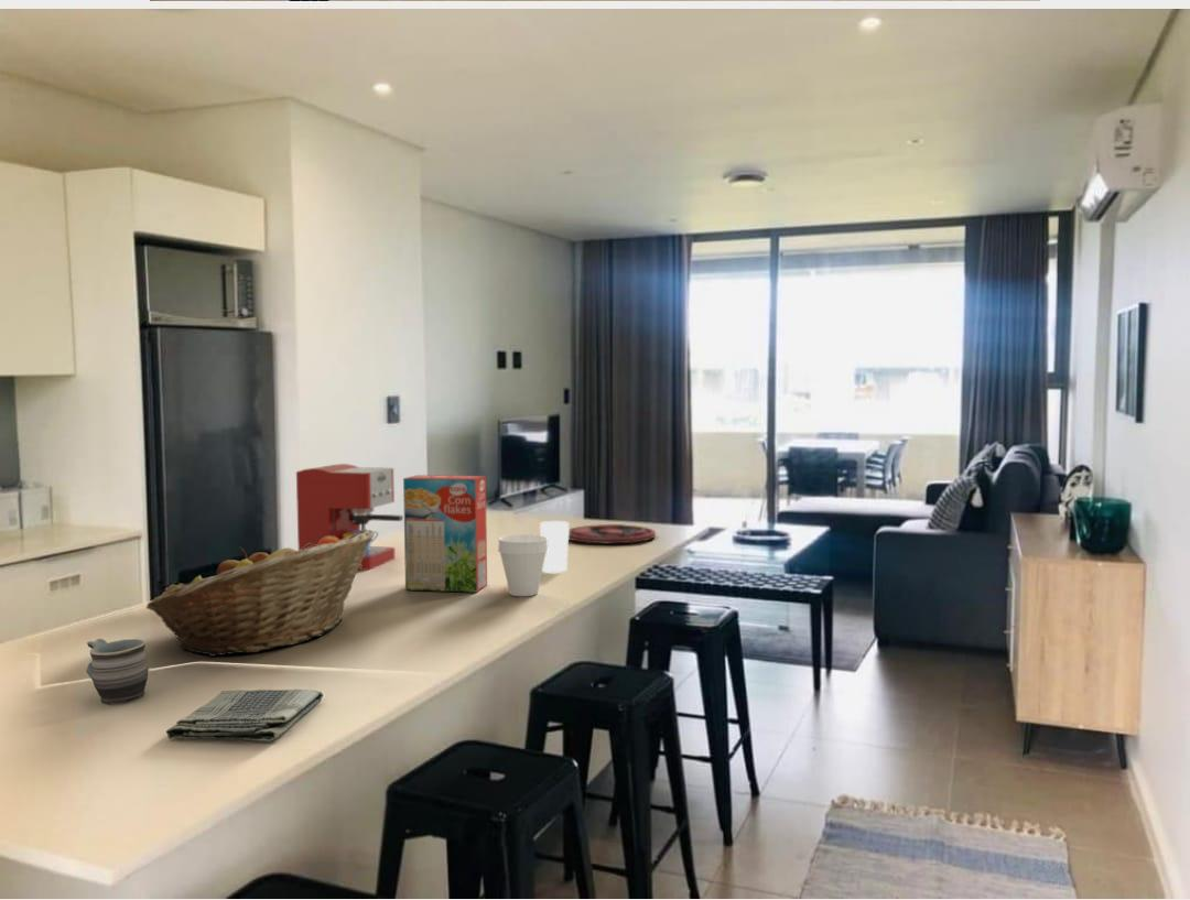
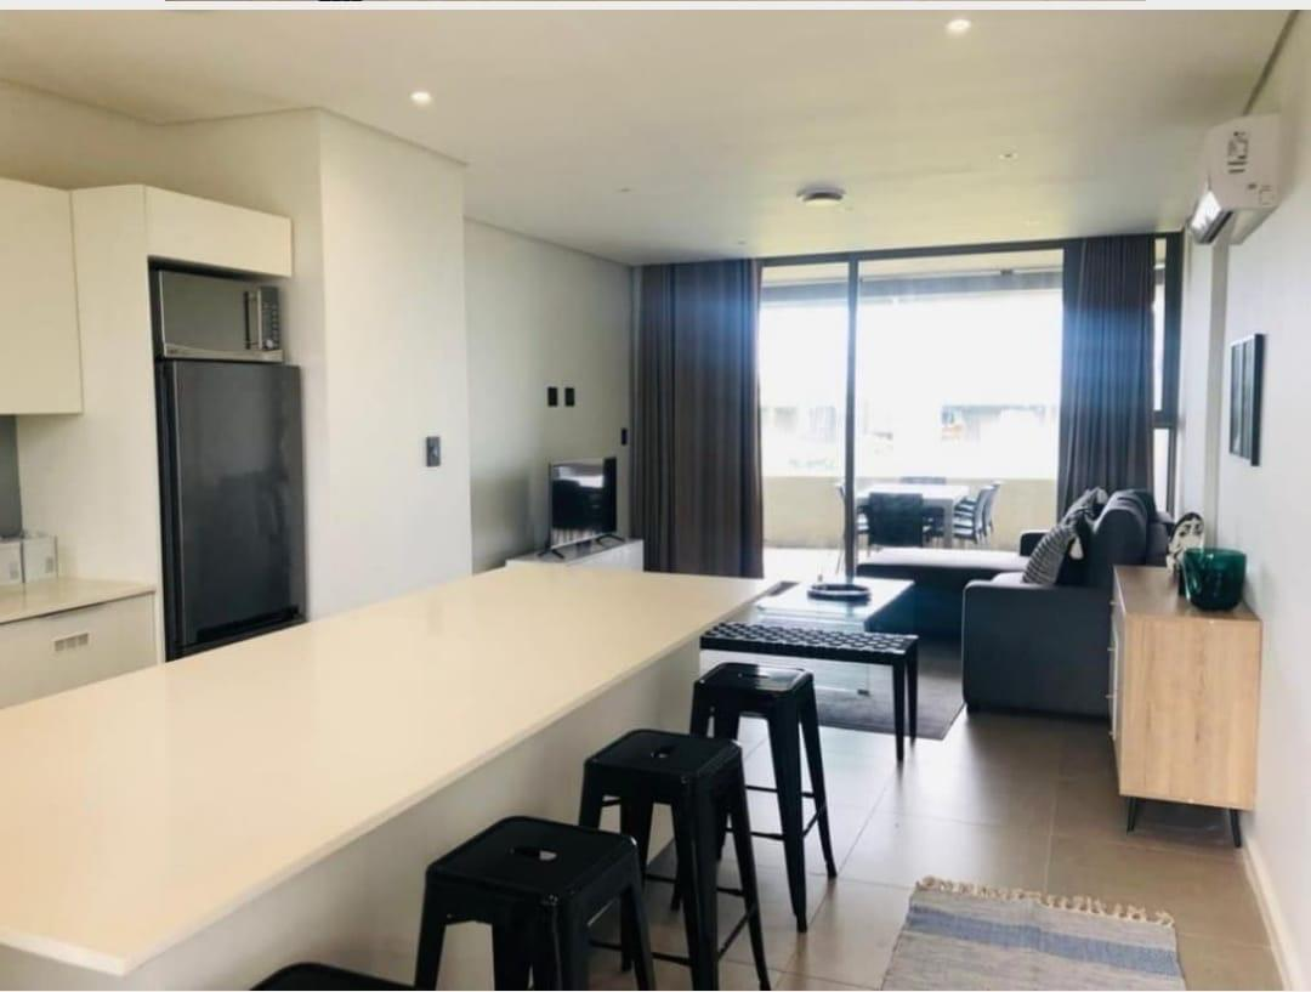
- dish towel (248, 711)
- cereal box (445, 532)
- coffee maker (346, 514)
- cup (523, 565)
- plate (609, 533)
- mug (111, 670)
- cup (554, 546)
- fruit basket (270, 584)
